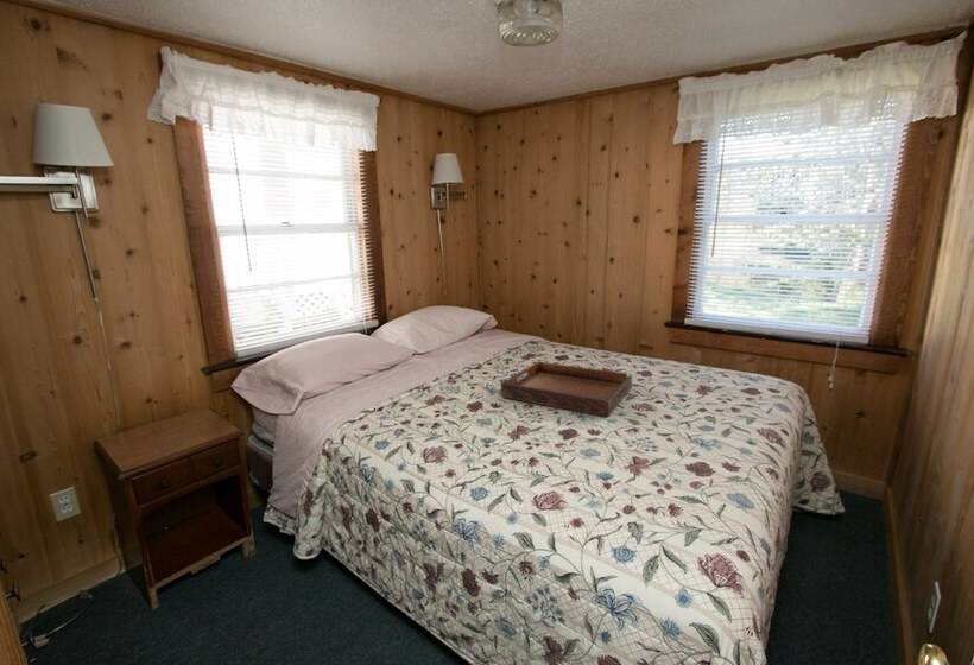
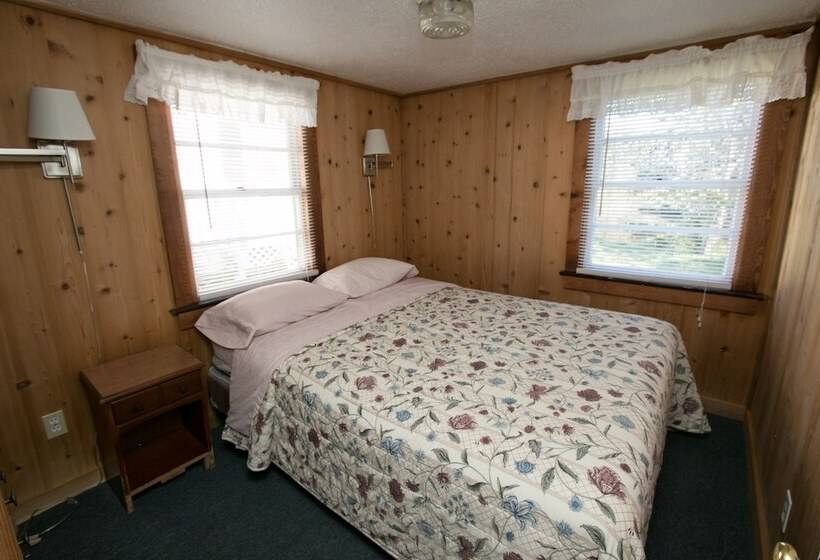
- serving tray (568, 385)
